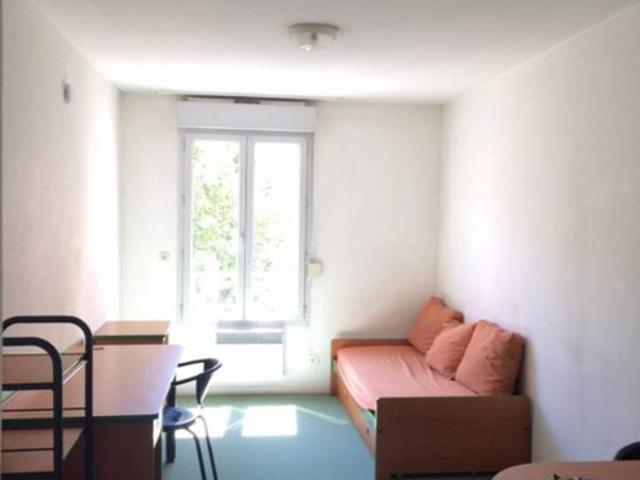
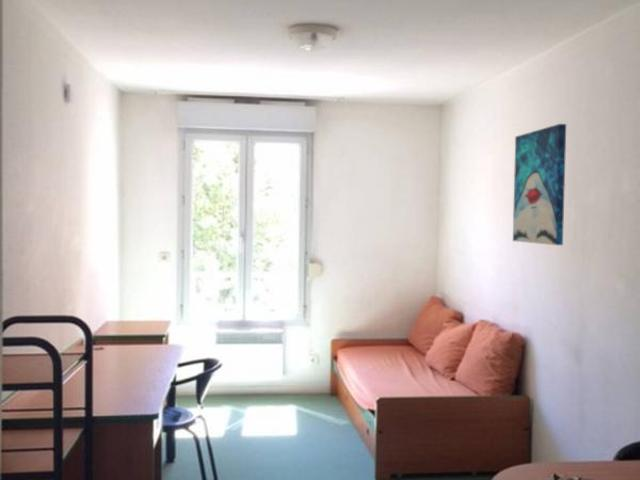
+ wall art (537, 187)
